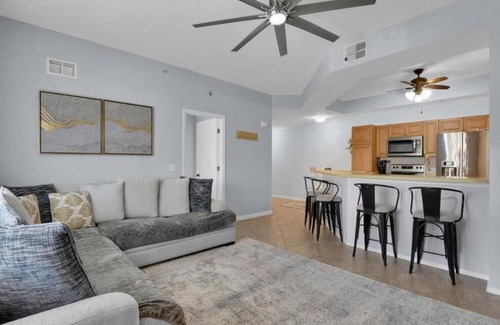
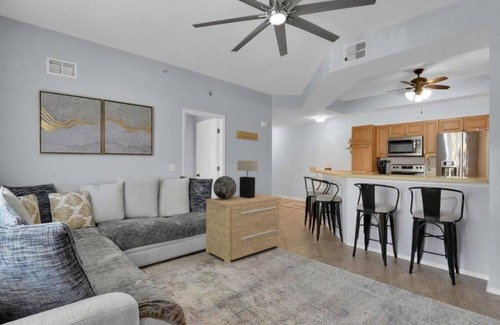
+ table lamp (247, 178)
+ decorative sphere (224, 187)
+ side table (246, 224)
